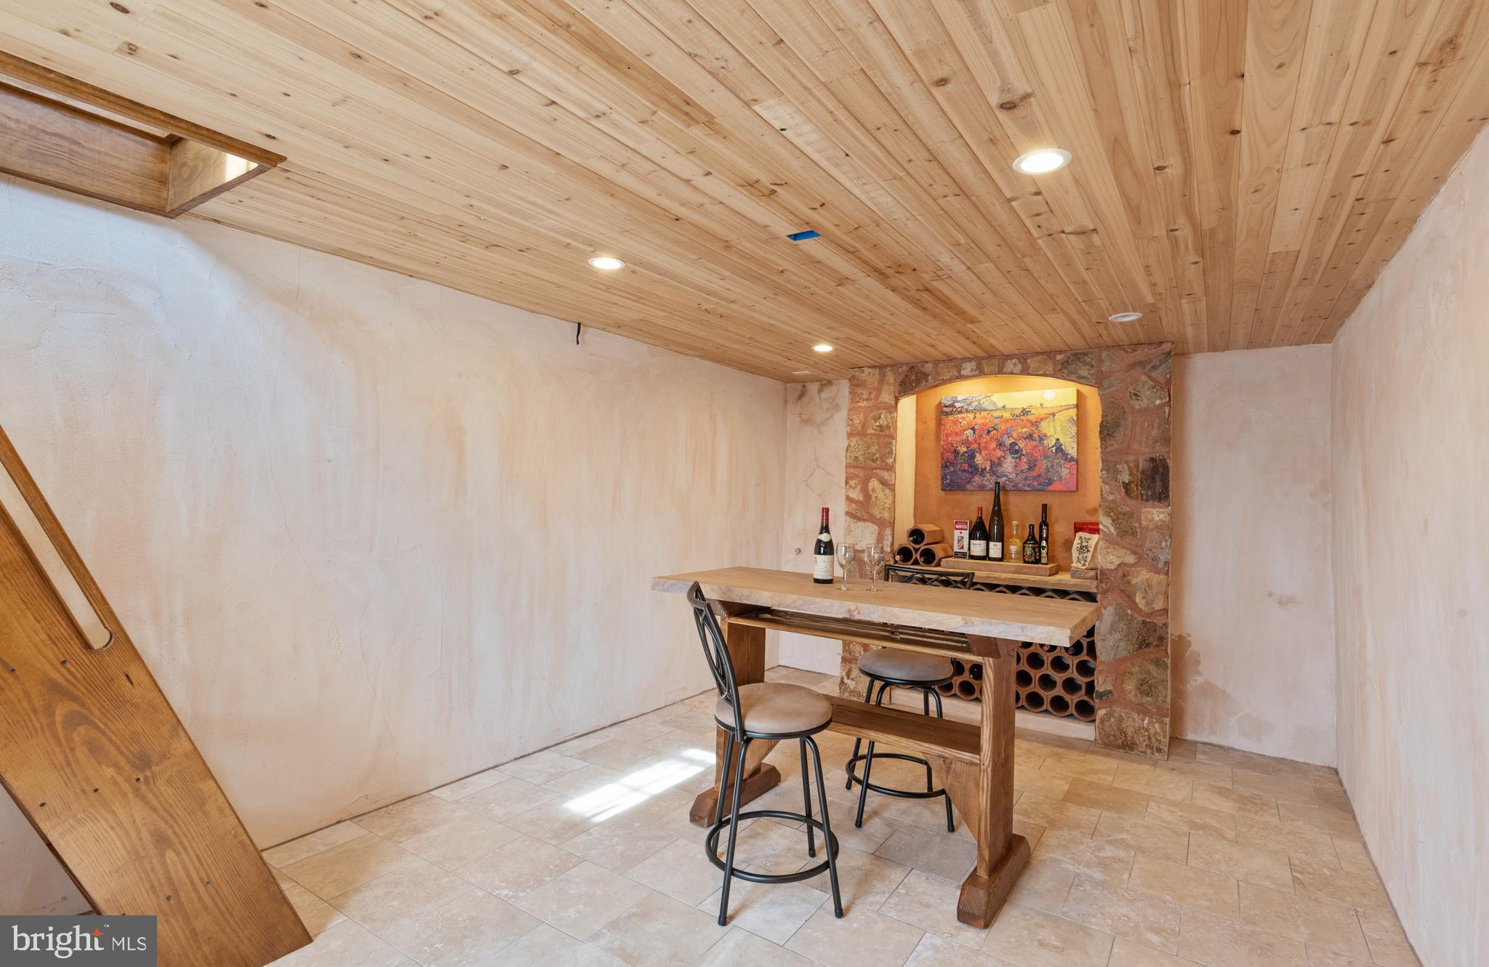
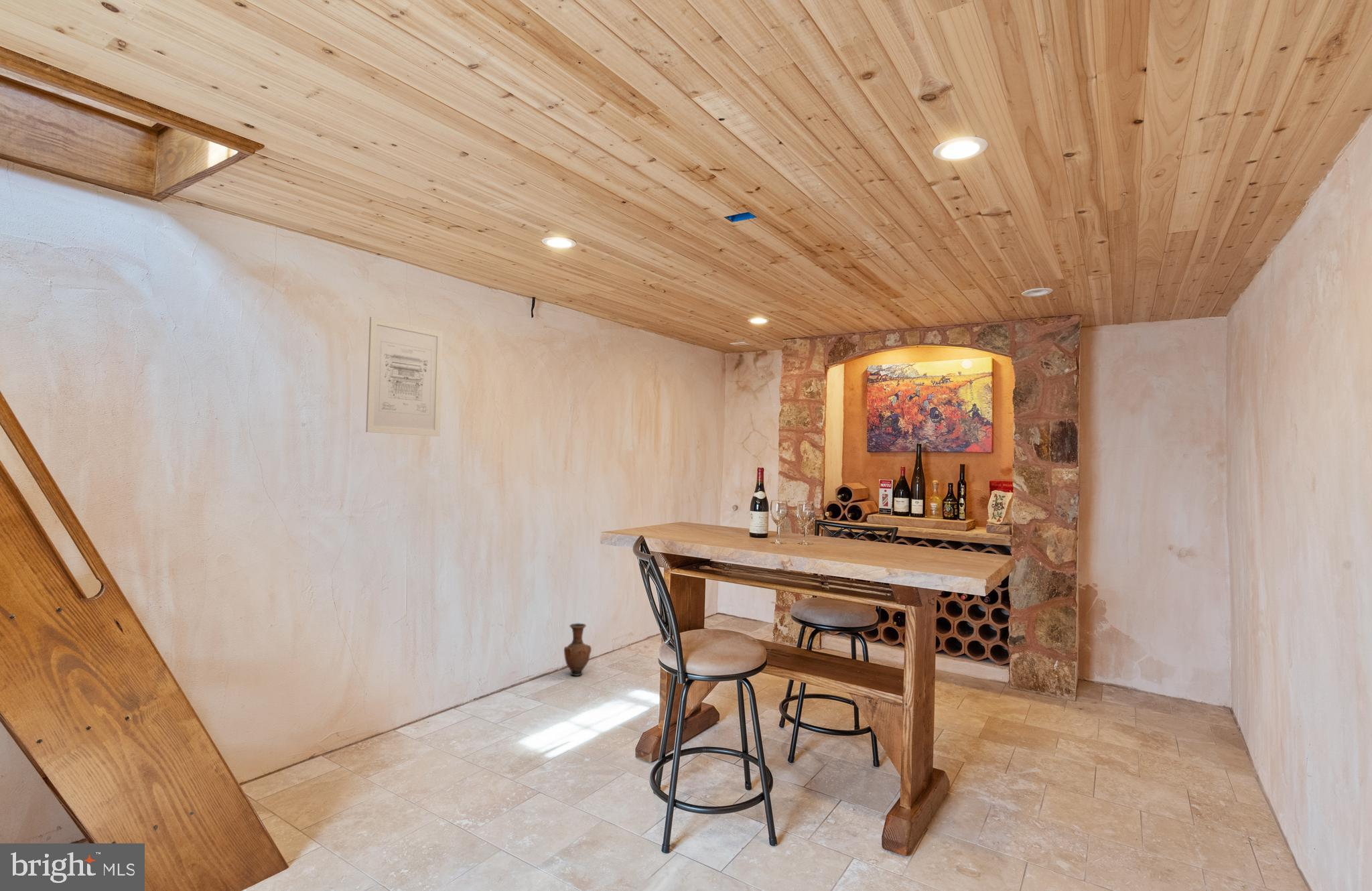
+ vase (577, 649)
+ wall art (406, 379)
